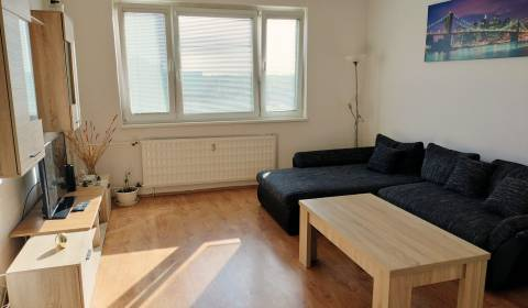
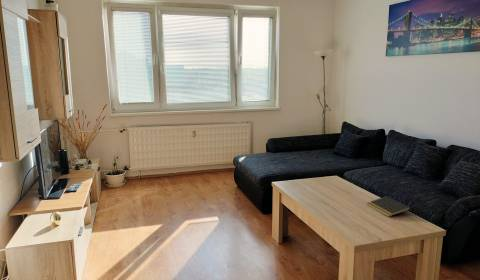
+ notepad (387, 205)
